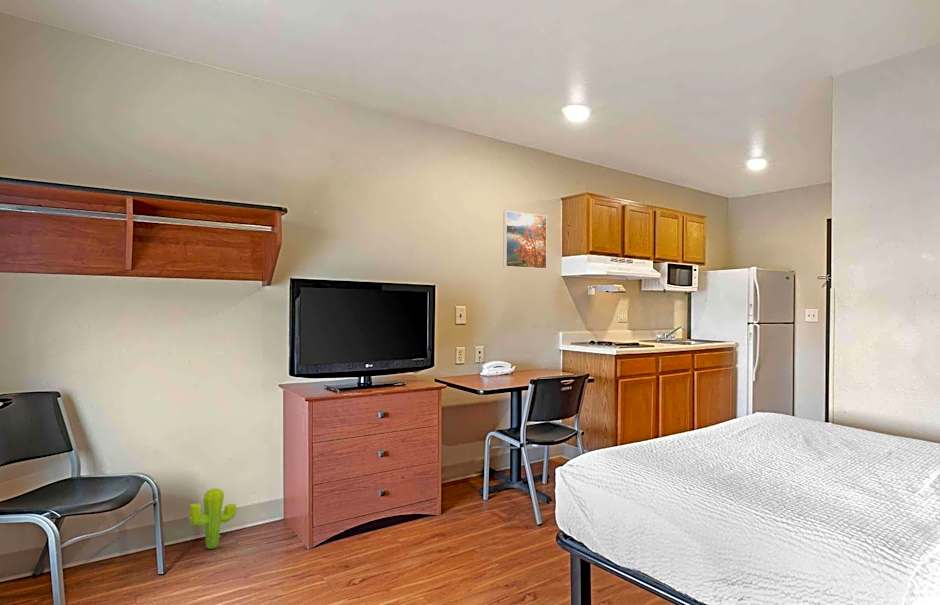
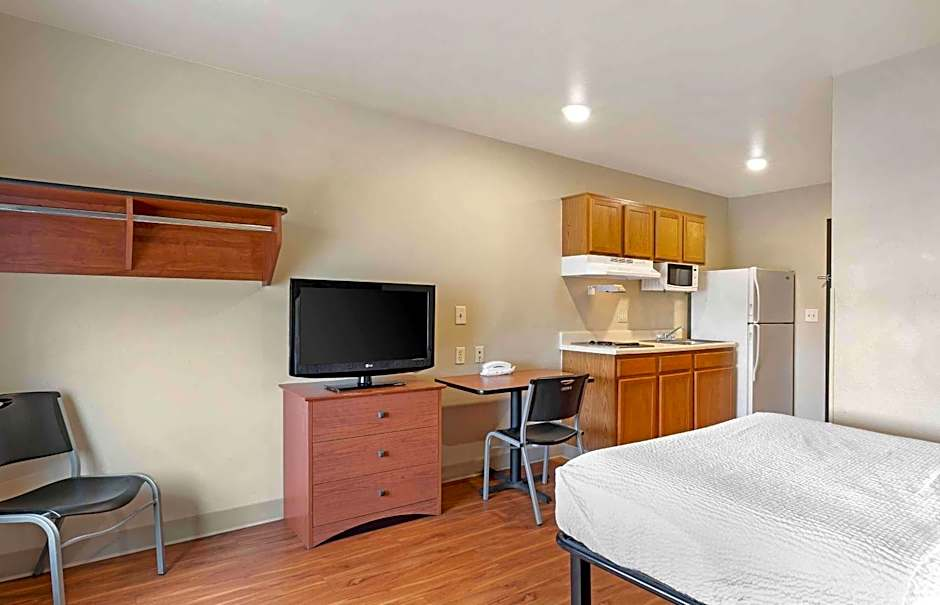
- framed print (525, 240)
- decorative plant (213, 517)
